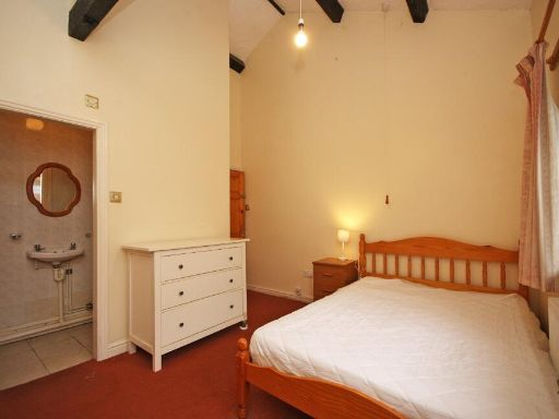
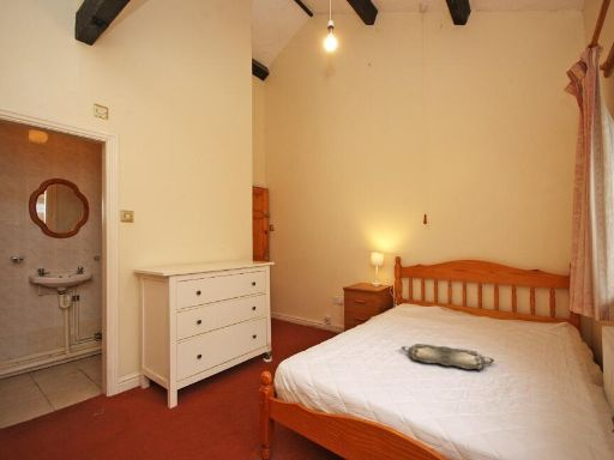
+ serving tray (445, 355)
